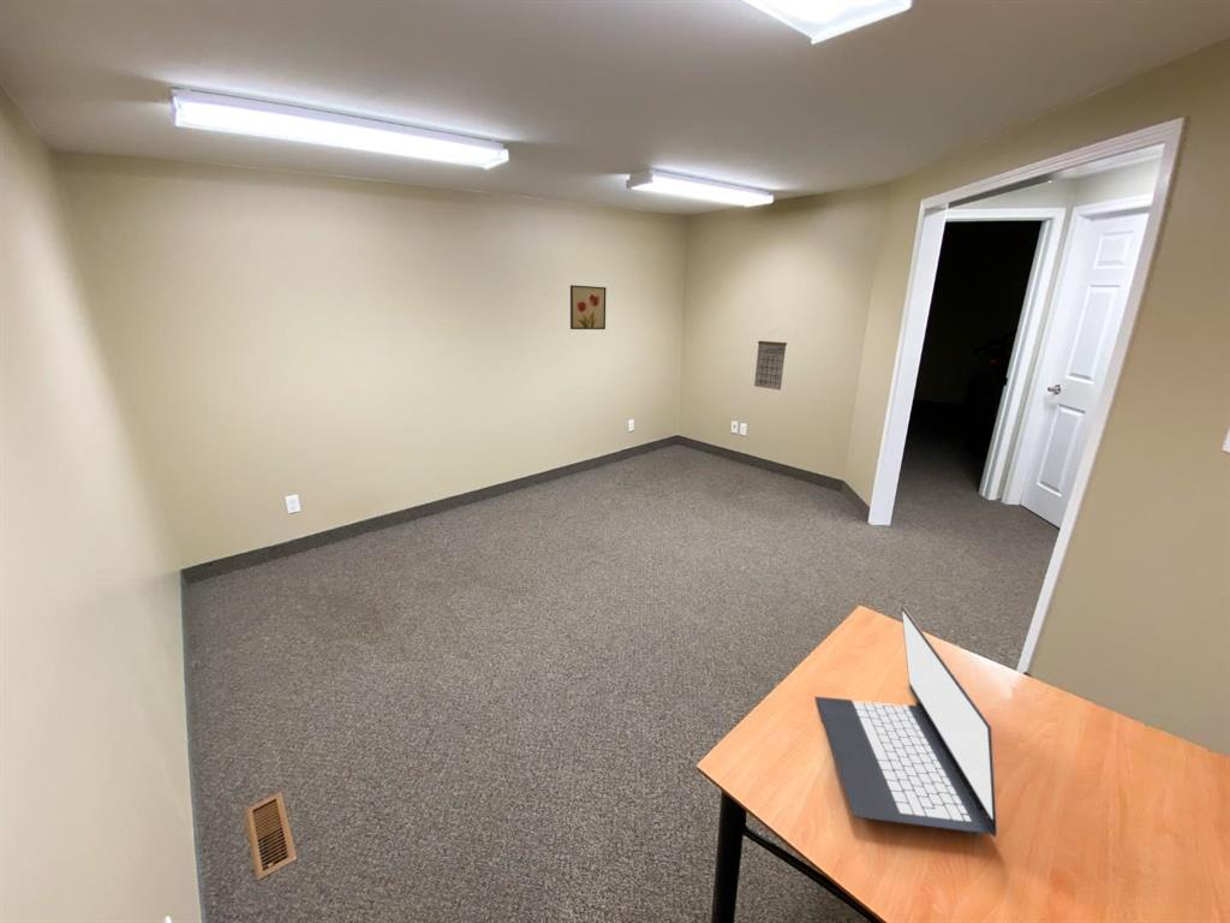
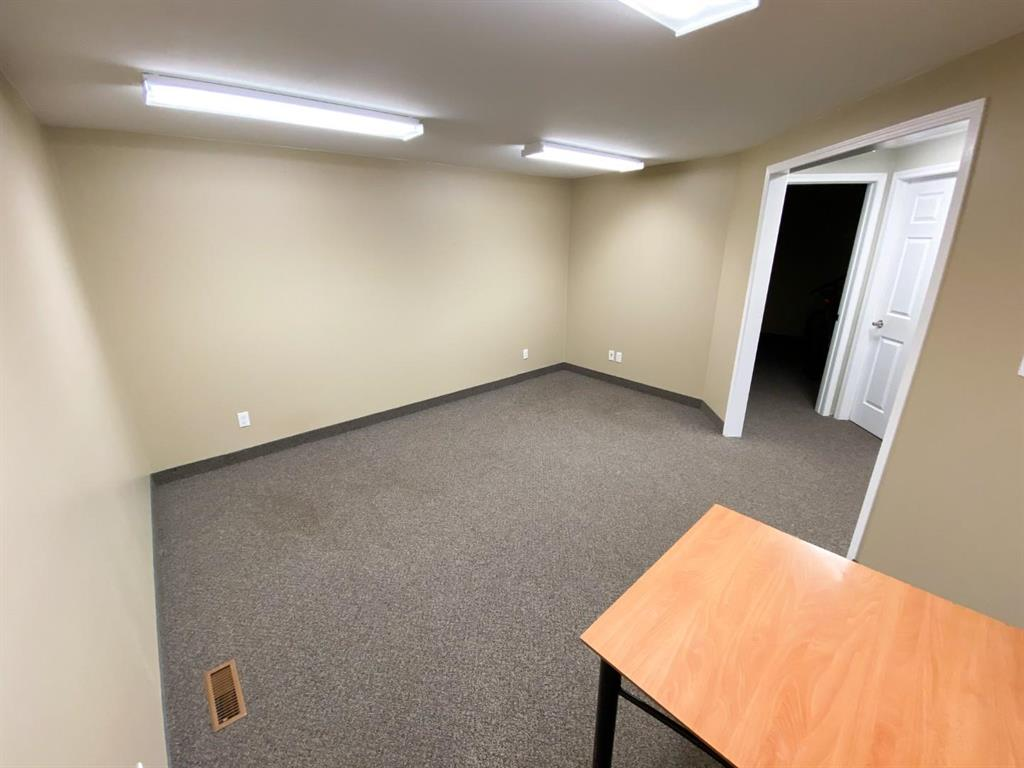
- laptop (896, 704)
- wall art (587, 308)
- calendar (770, 359)
